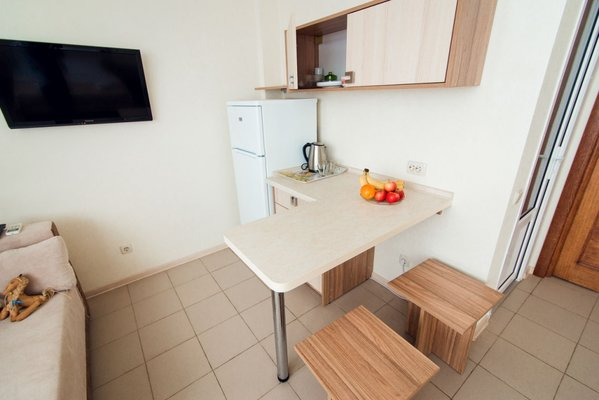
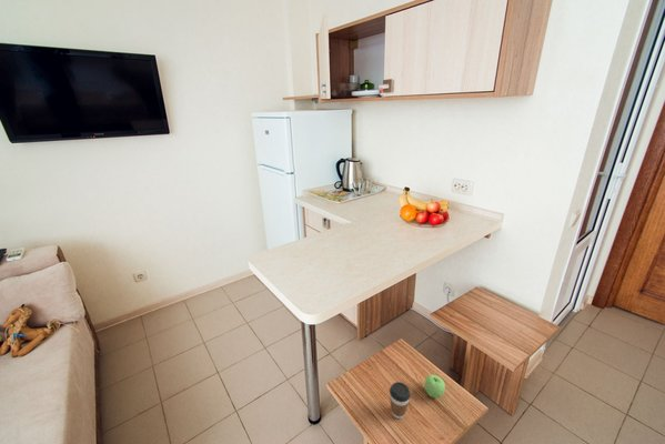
+ coffee cup (399, 401)
+ apple (434, 385)
